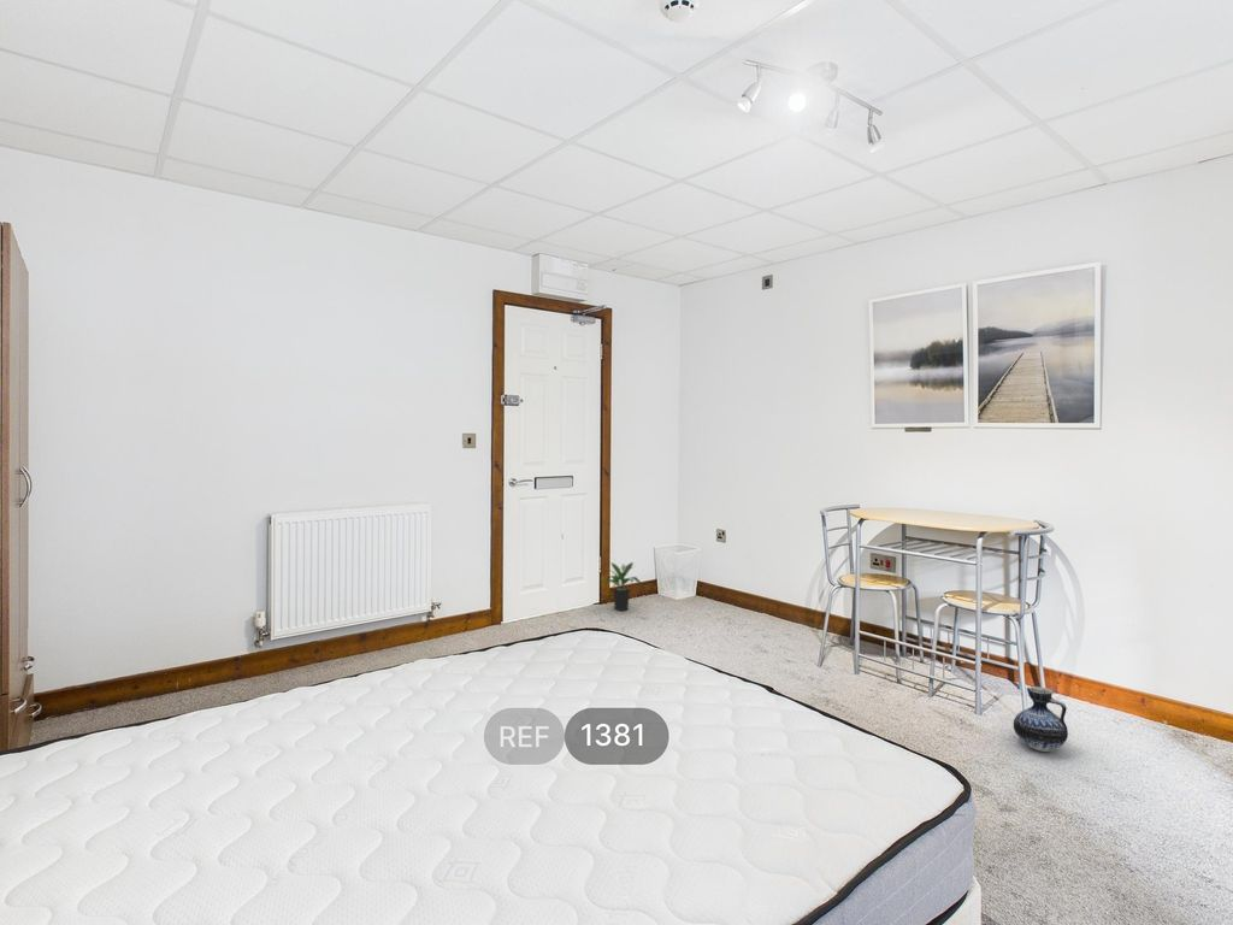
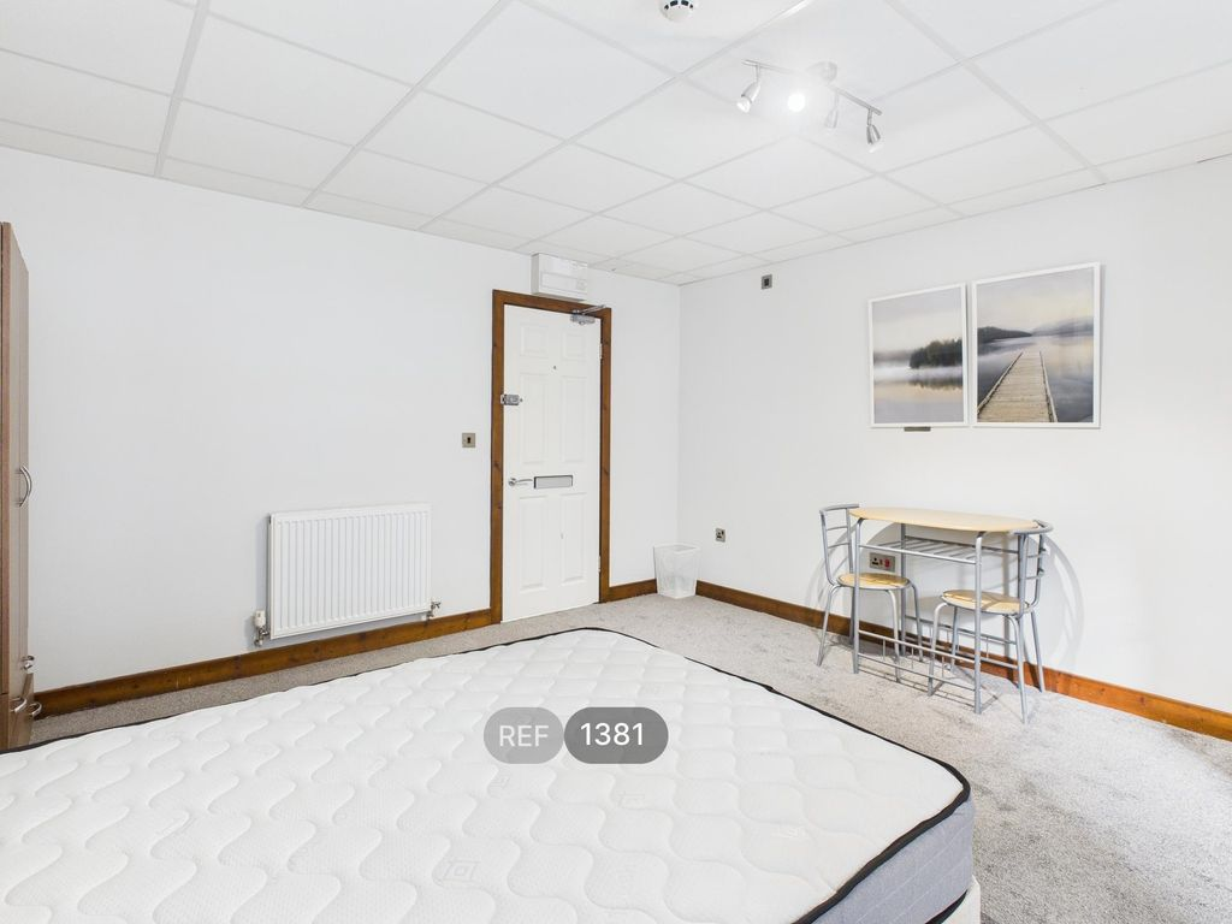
- potted plant (621, 585)
- ceramic jug (1039, 718)
